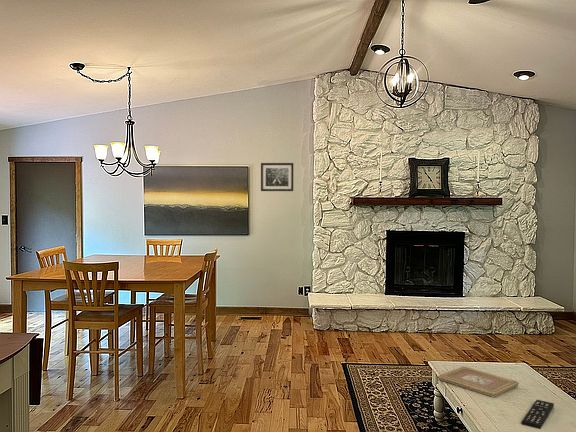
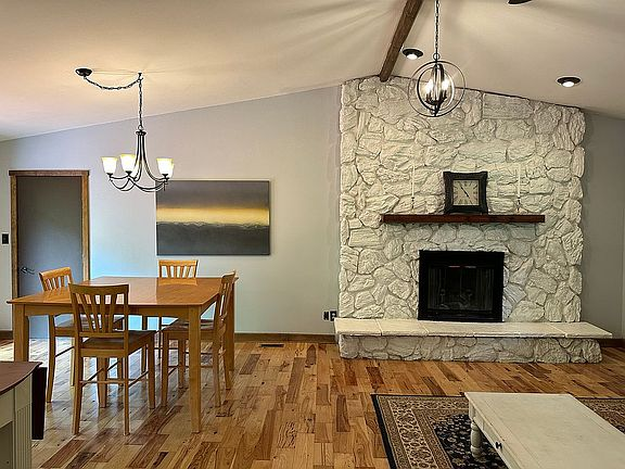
- picture frame (477, 380)
- wall art (277, 177)
- remote control (538, 412)
